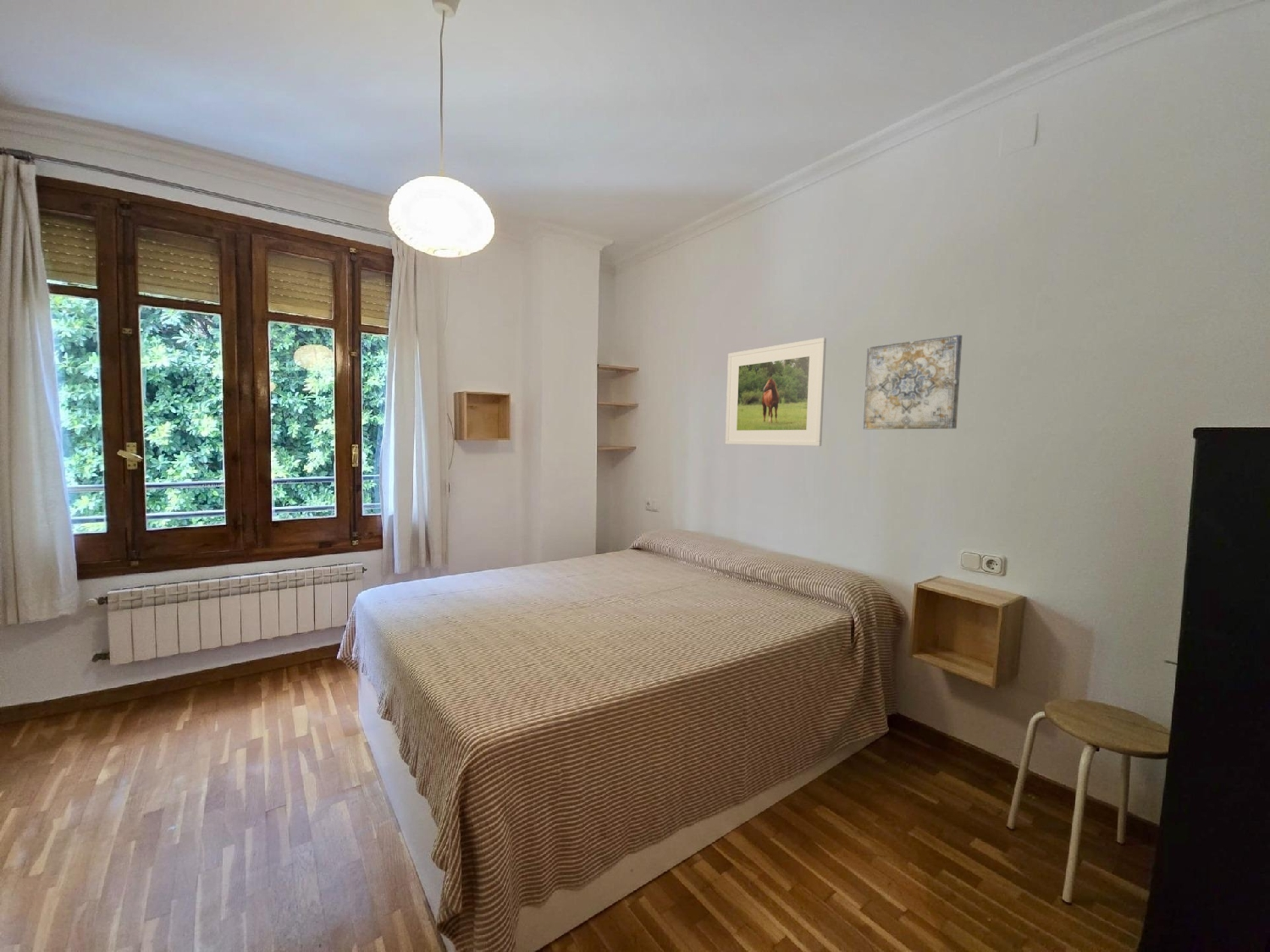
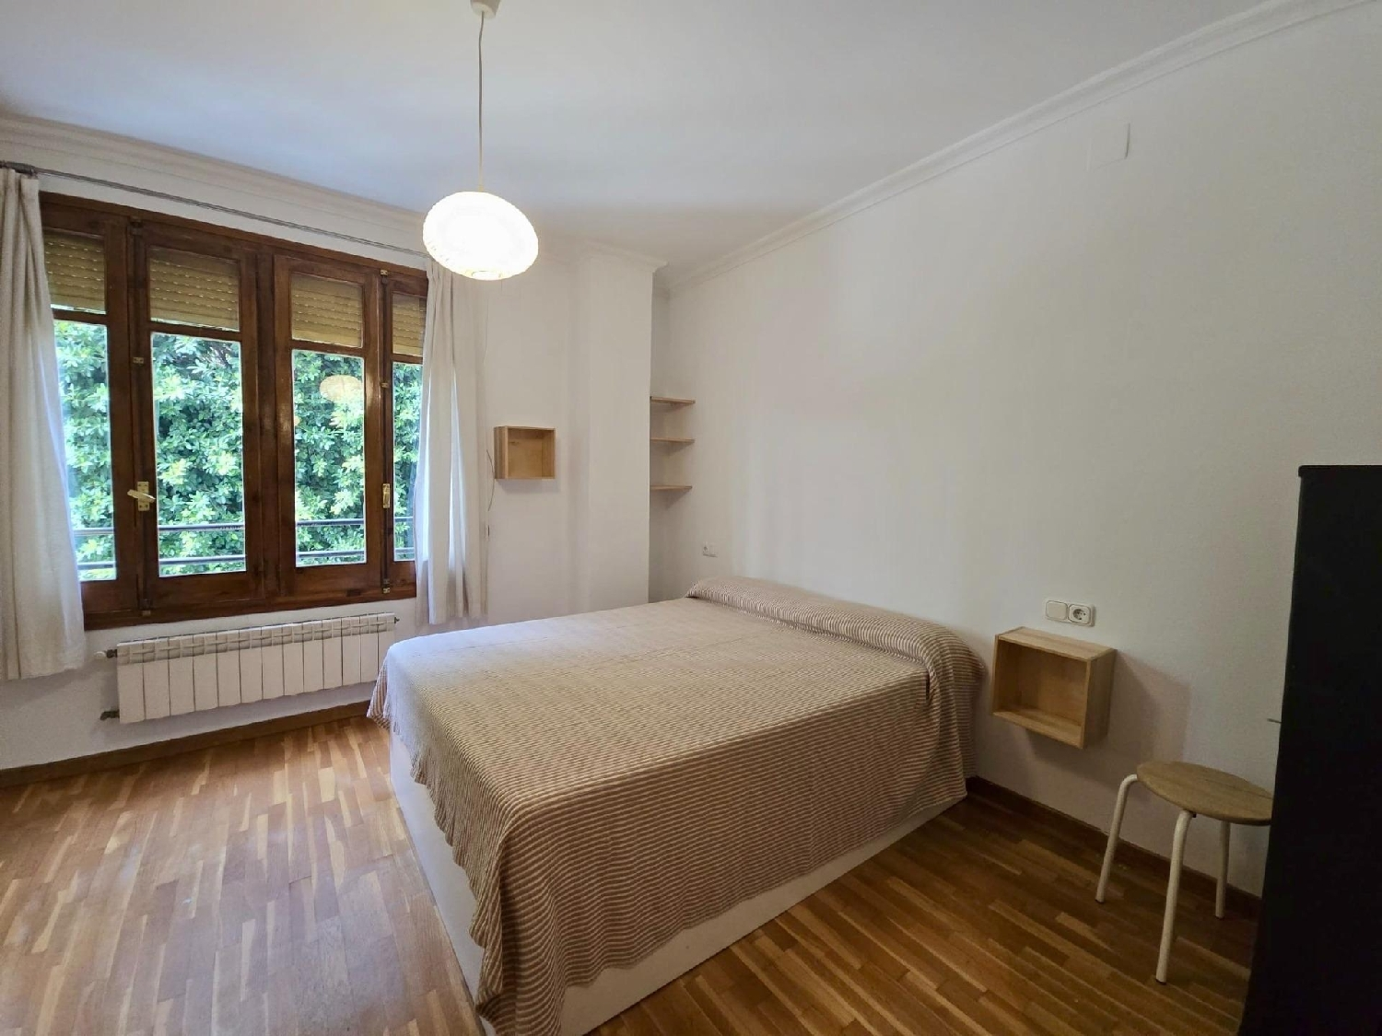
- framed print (770, 396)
- wall art (909, 385)
